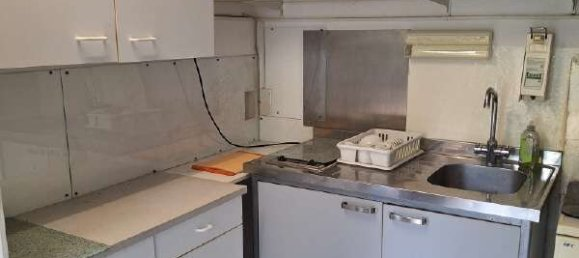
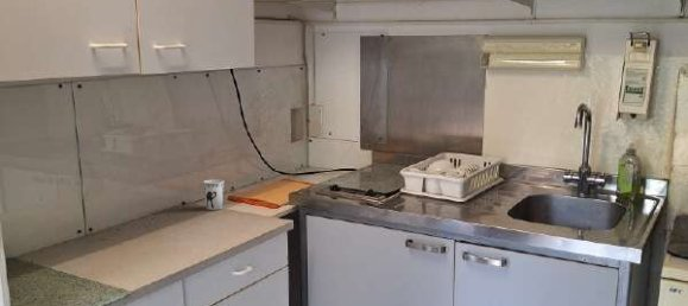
+ cup (214, 195)
